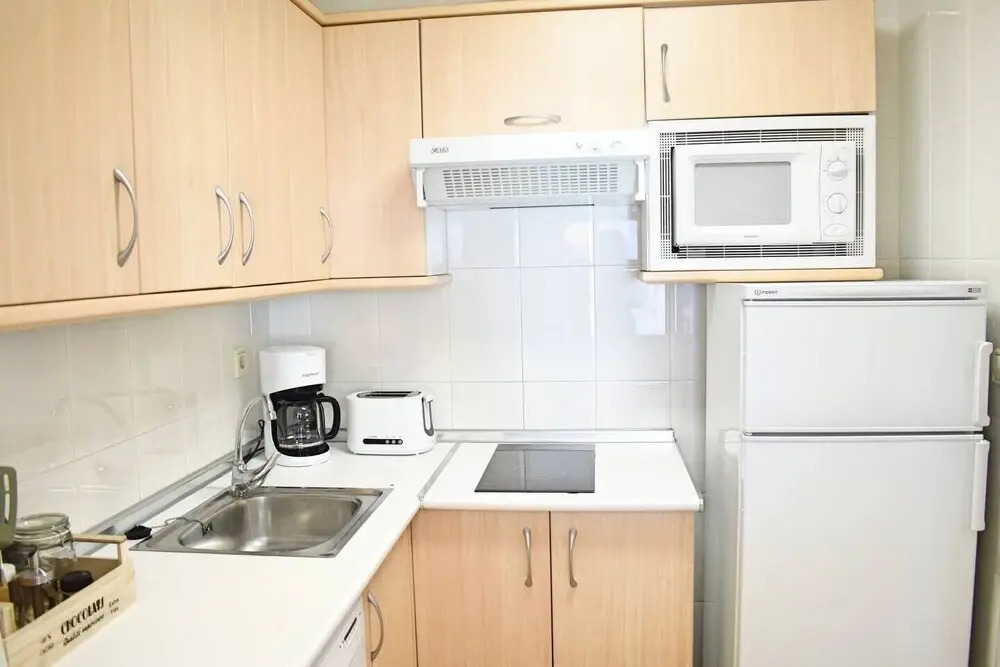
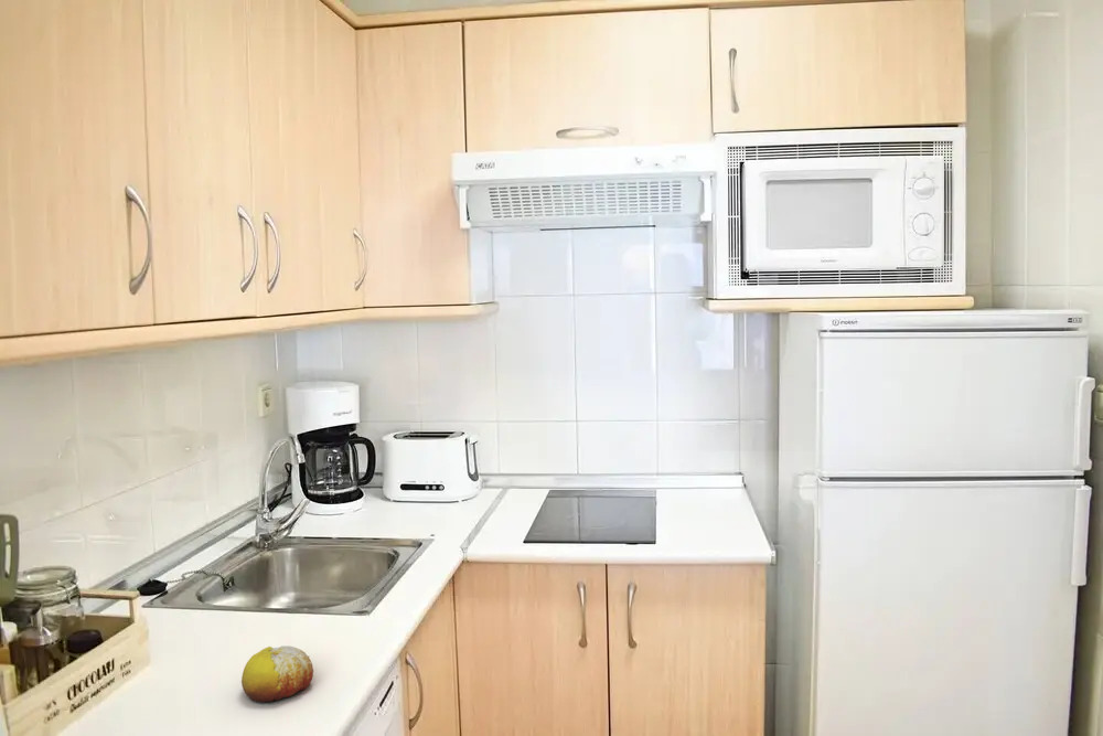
+ fruit (278, 669)
